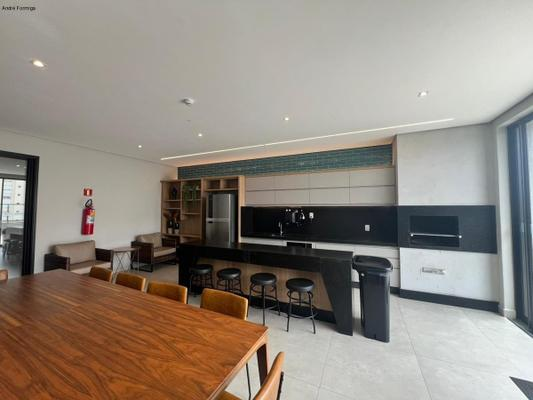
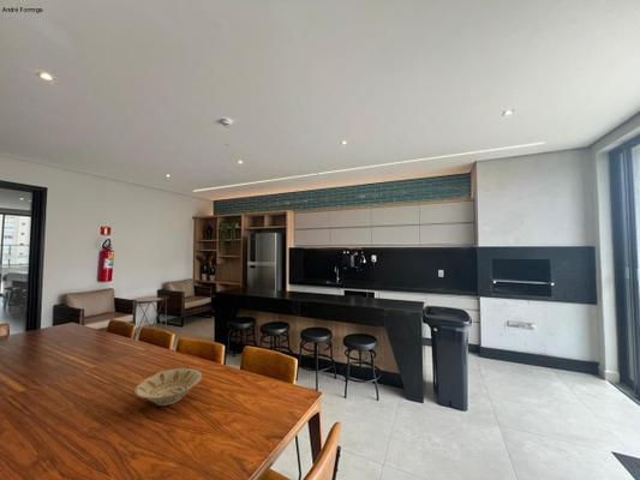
+ bowl (169, 389)
